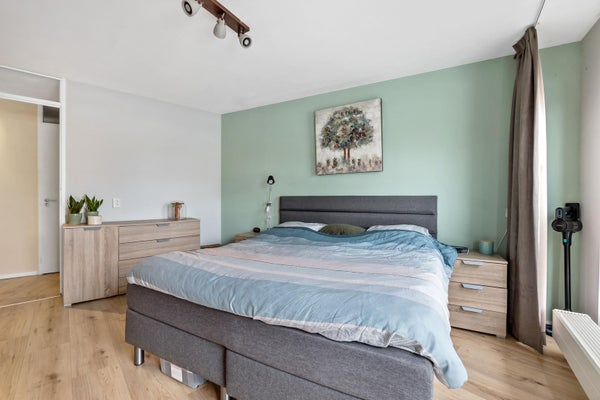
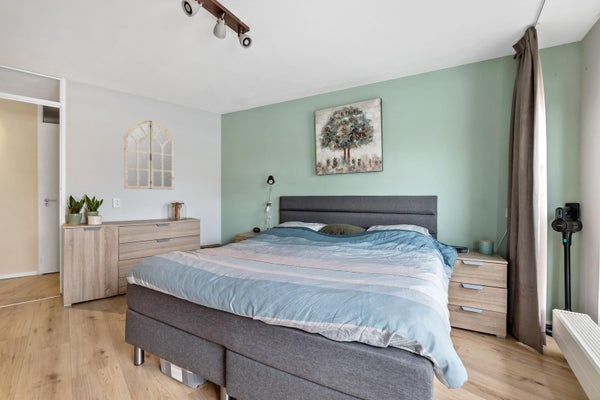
+ home mirror (150, 154)
